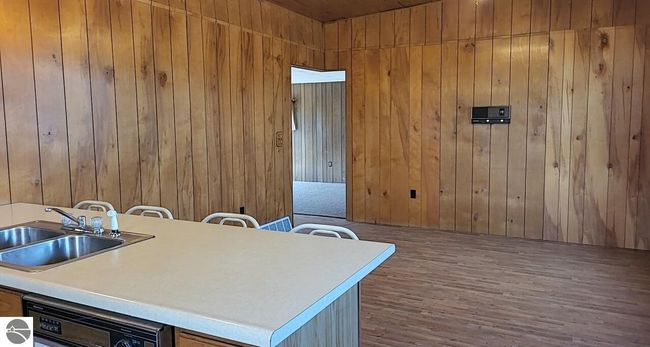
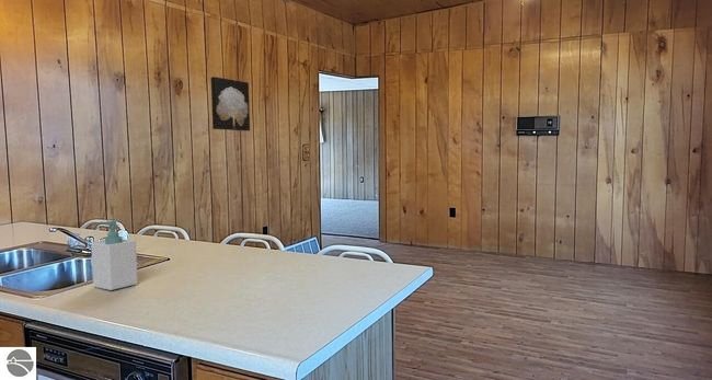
+ wall art (230, 104)
+ soap bottle (113, 253)
